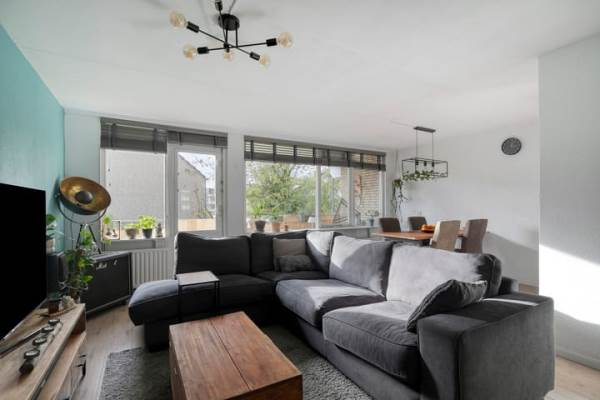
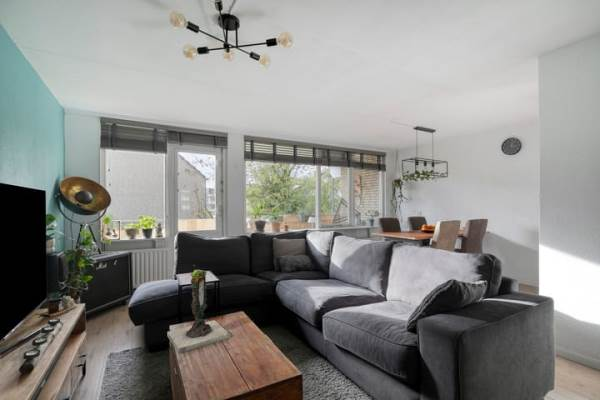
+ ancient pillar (198, 300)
